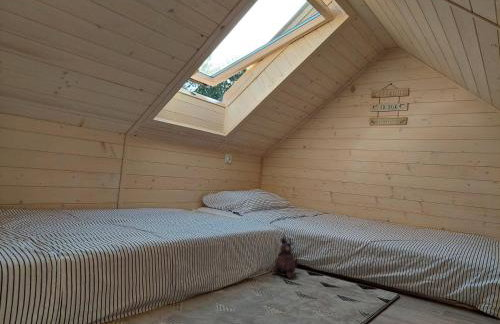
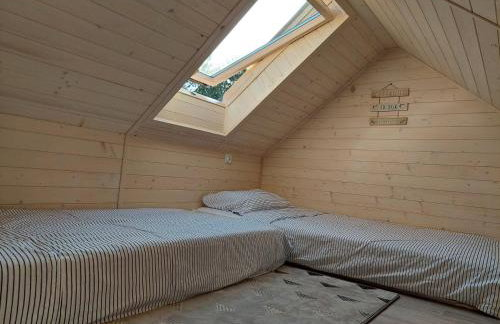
- plush toy (288, 255)
